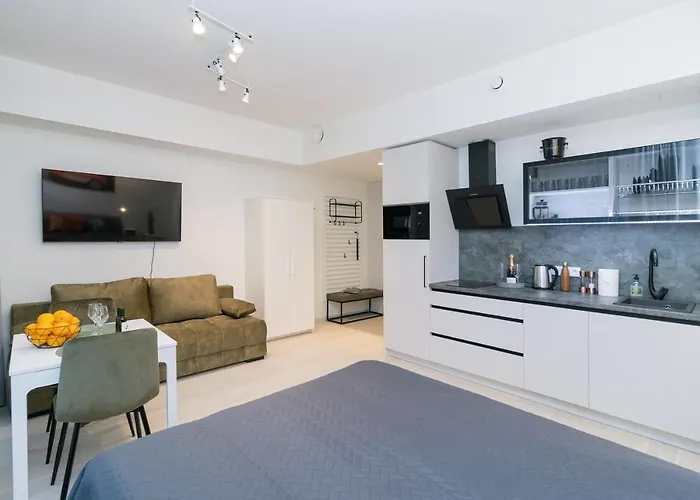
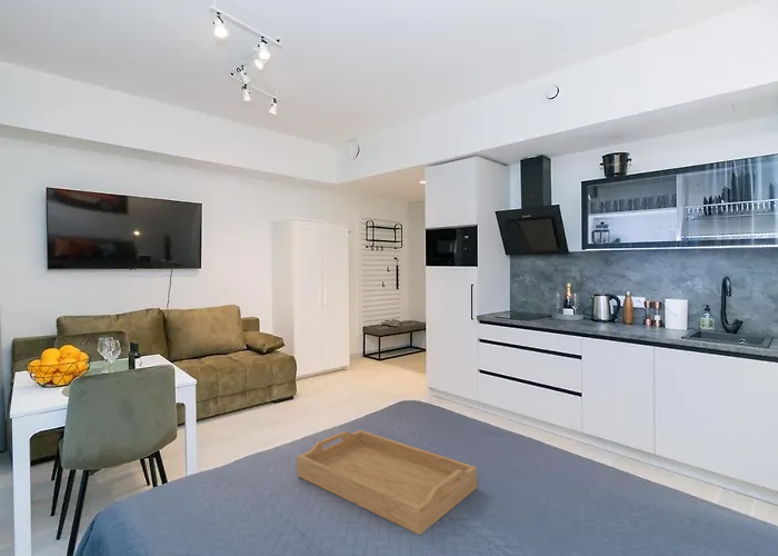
+ serving tray (383, 468)
